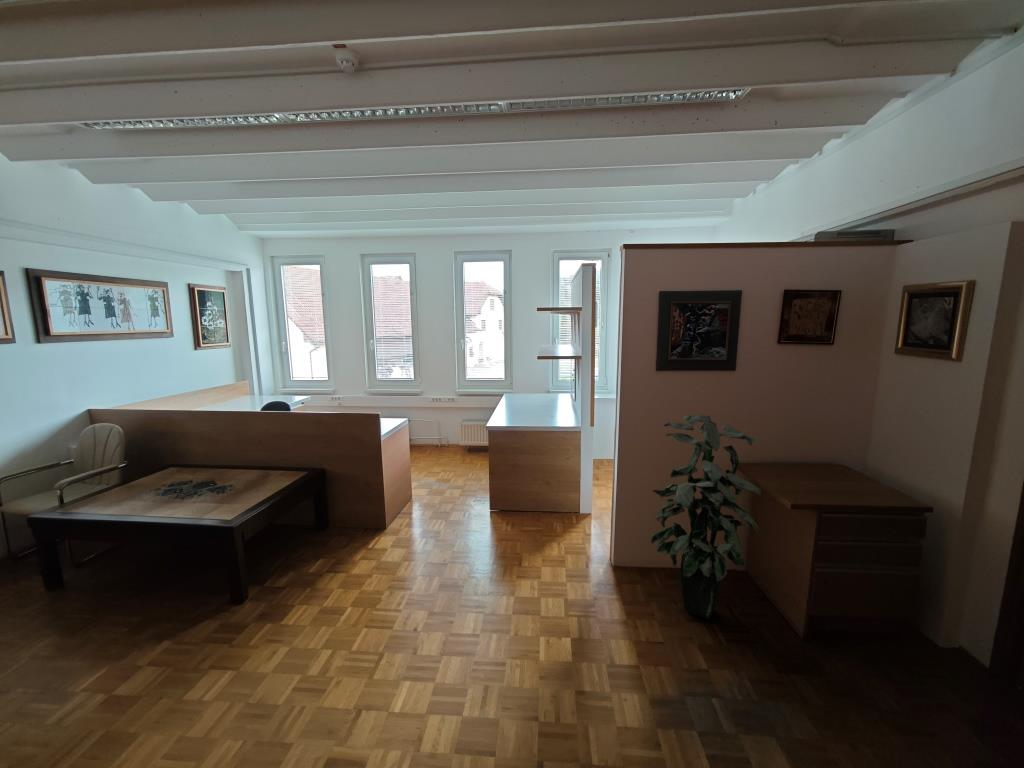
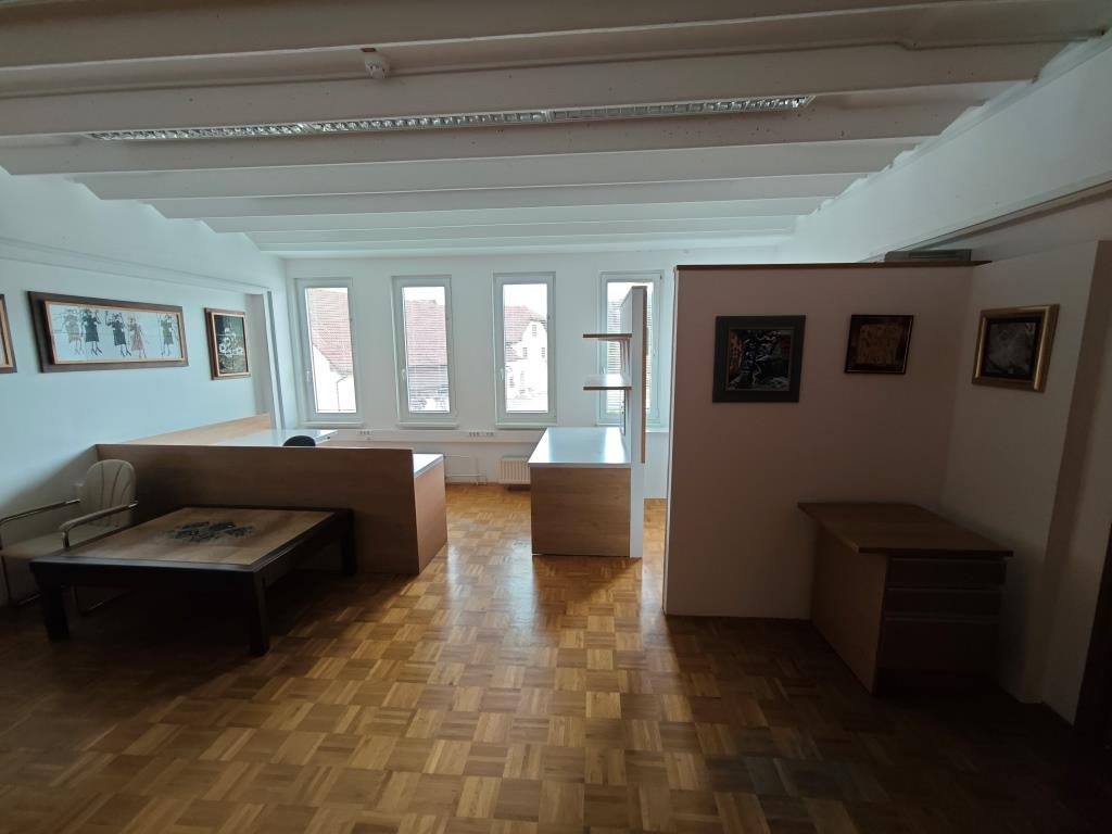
- indoor plant (700, 512)
